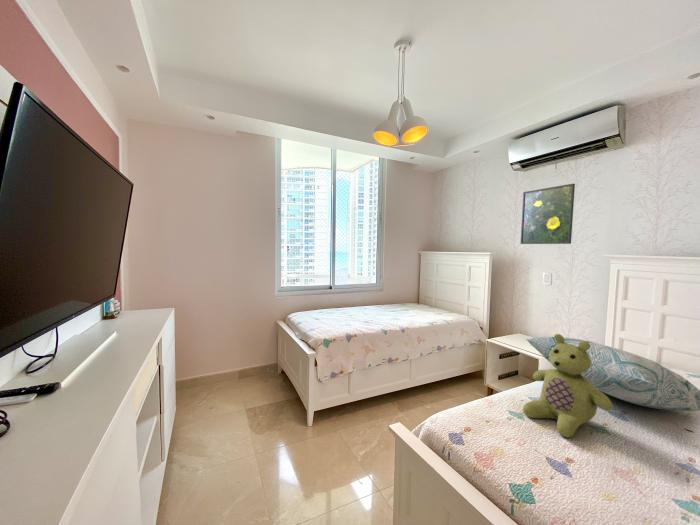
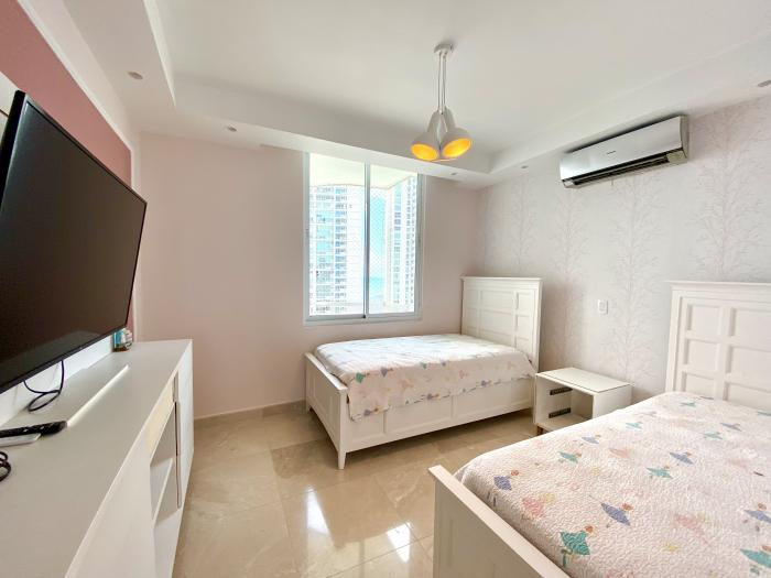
- decorative pillow (607, 371)
- stuffed bear (562, 380)
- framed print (545, 216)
